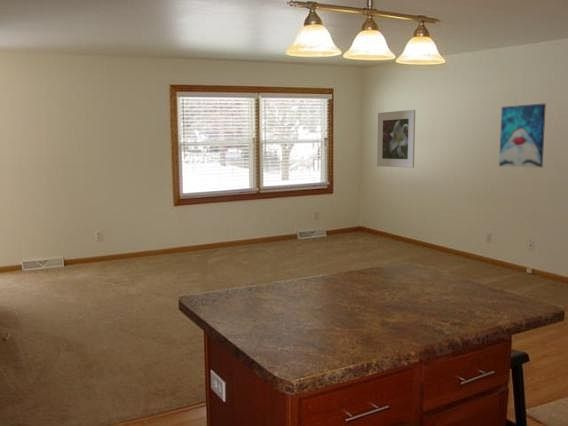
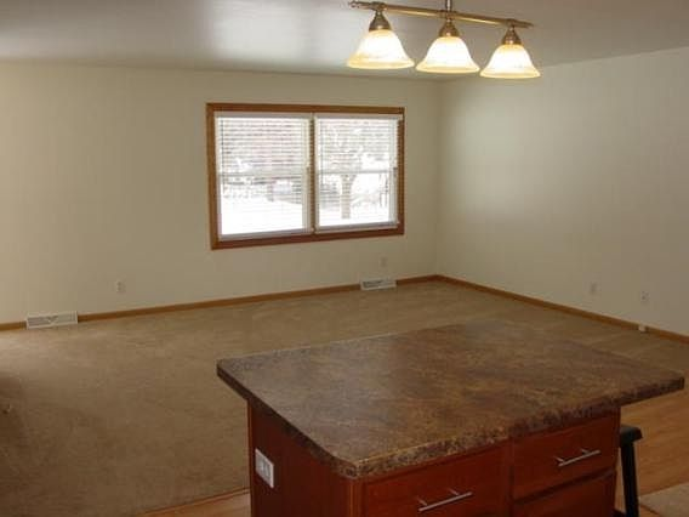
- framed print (395, 139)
- wall art (521, 136)
